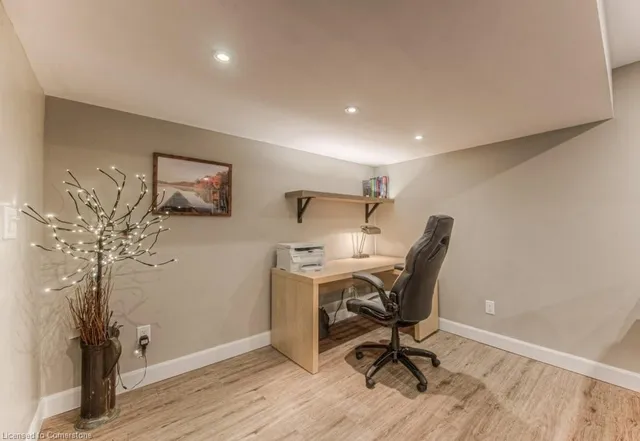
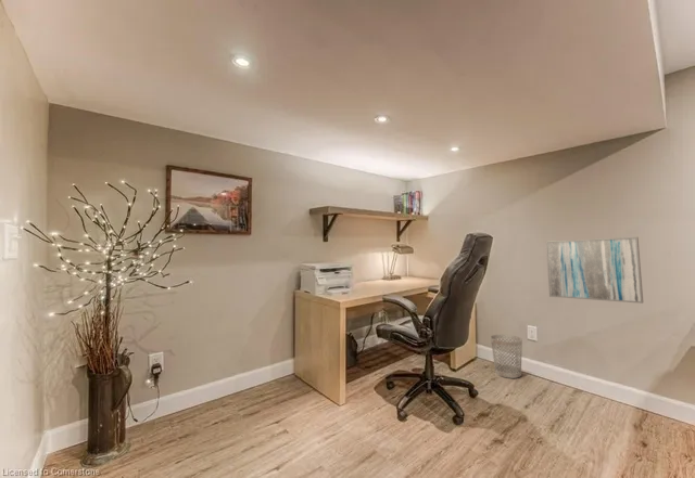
+ wall art (590, 269)
+ wastebasket (506, 356)
